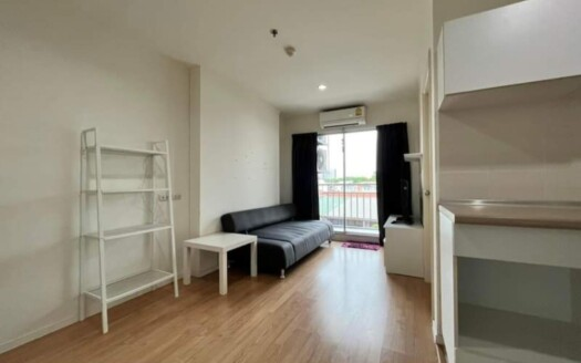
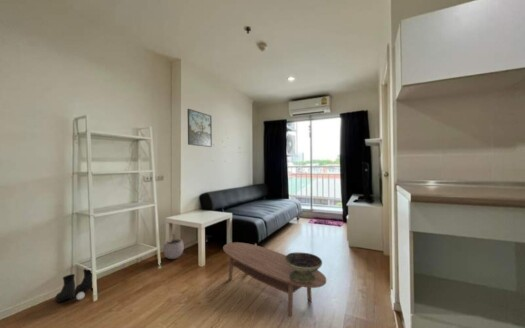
+ boots (74, 282)
+ coffee table (266, 274)
+ plant pot (173, 245)
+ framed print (200, 129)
+ decorative bowl (303, 266)
